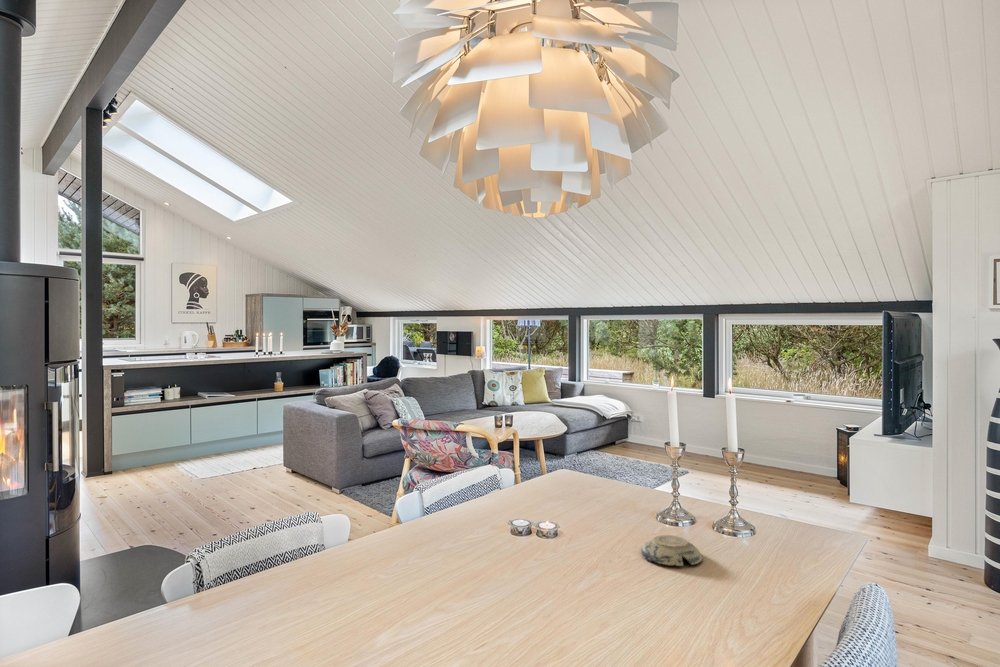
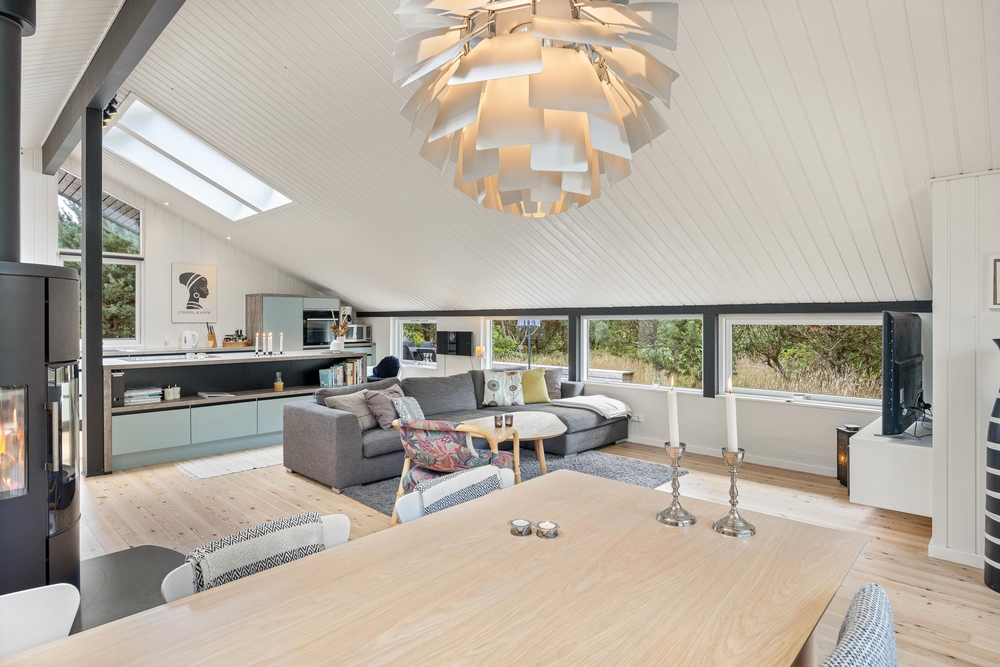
- decorative bowl (670, 547)
